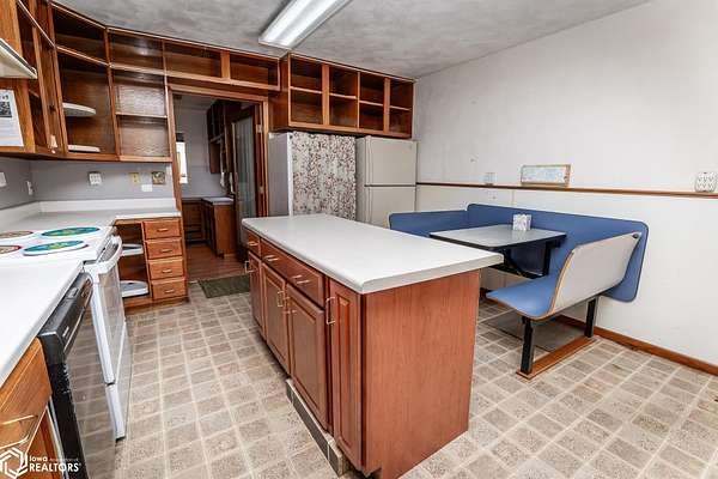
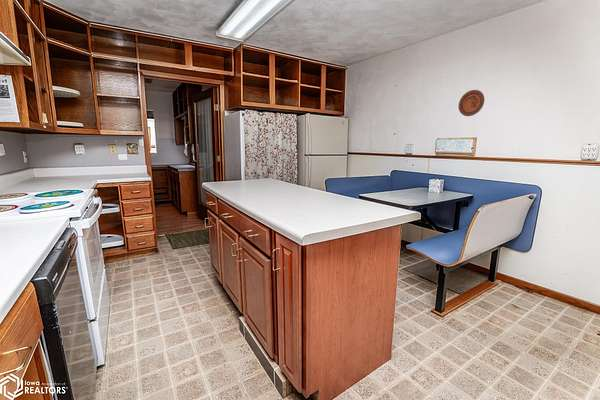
+ decorative plate (471, 103)
